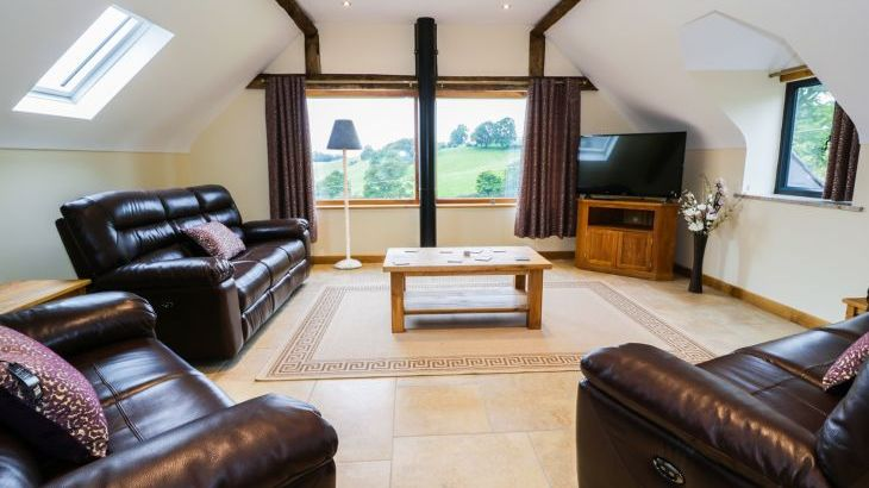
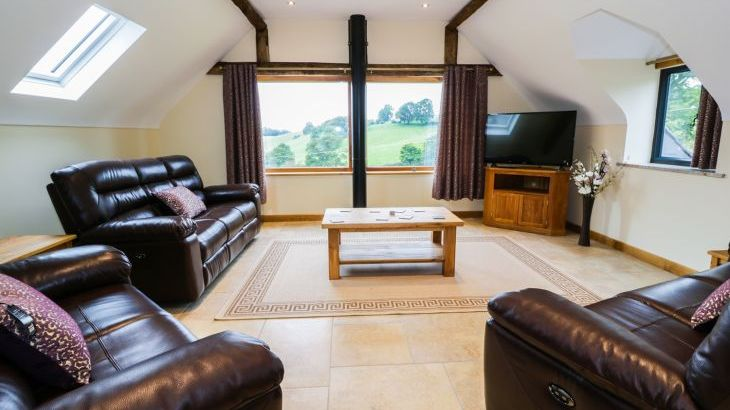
- floor lamp (345, 194)
